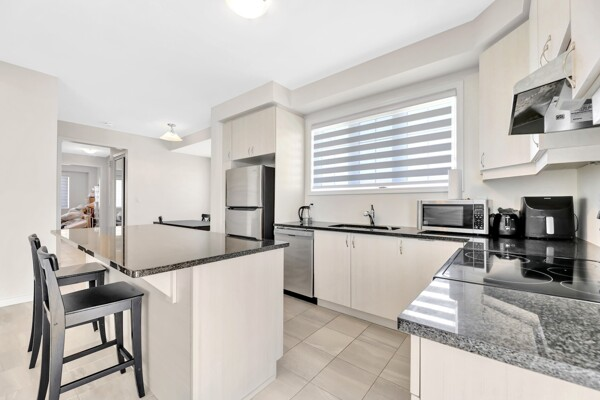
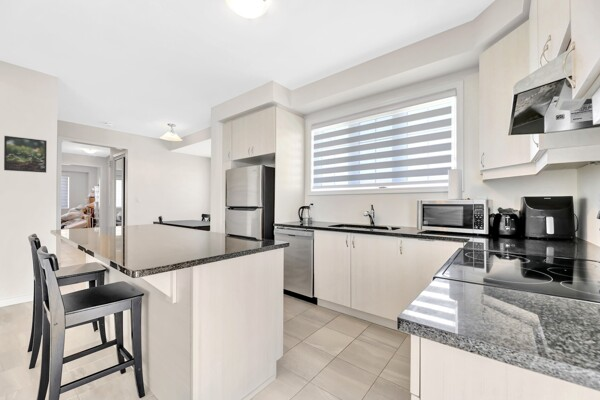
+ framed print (26, 154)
